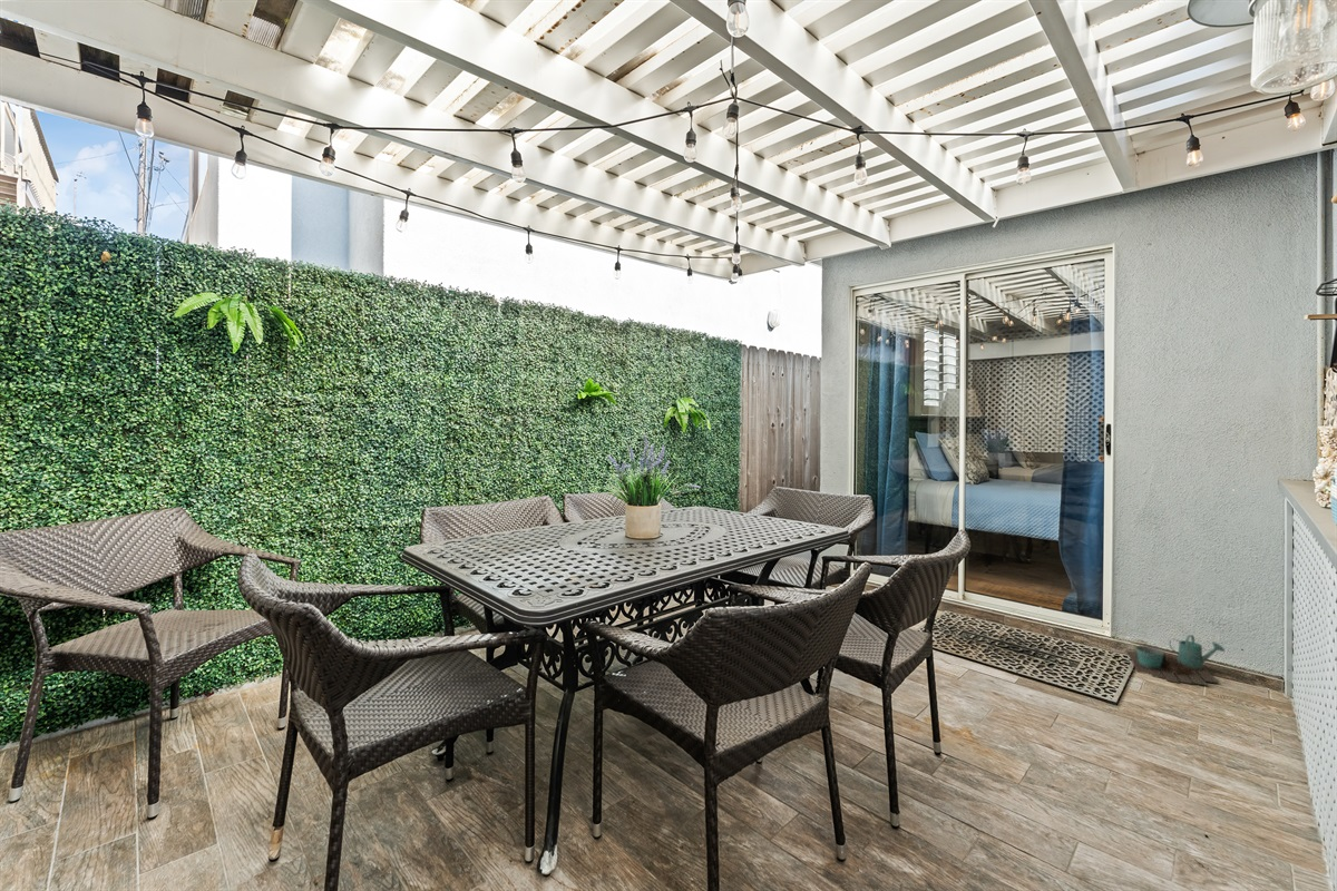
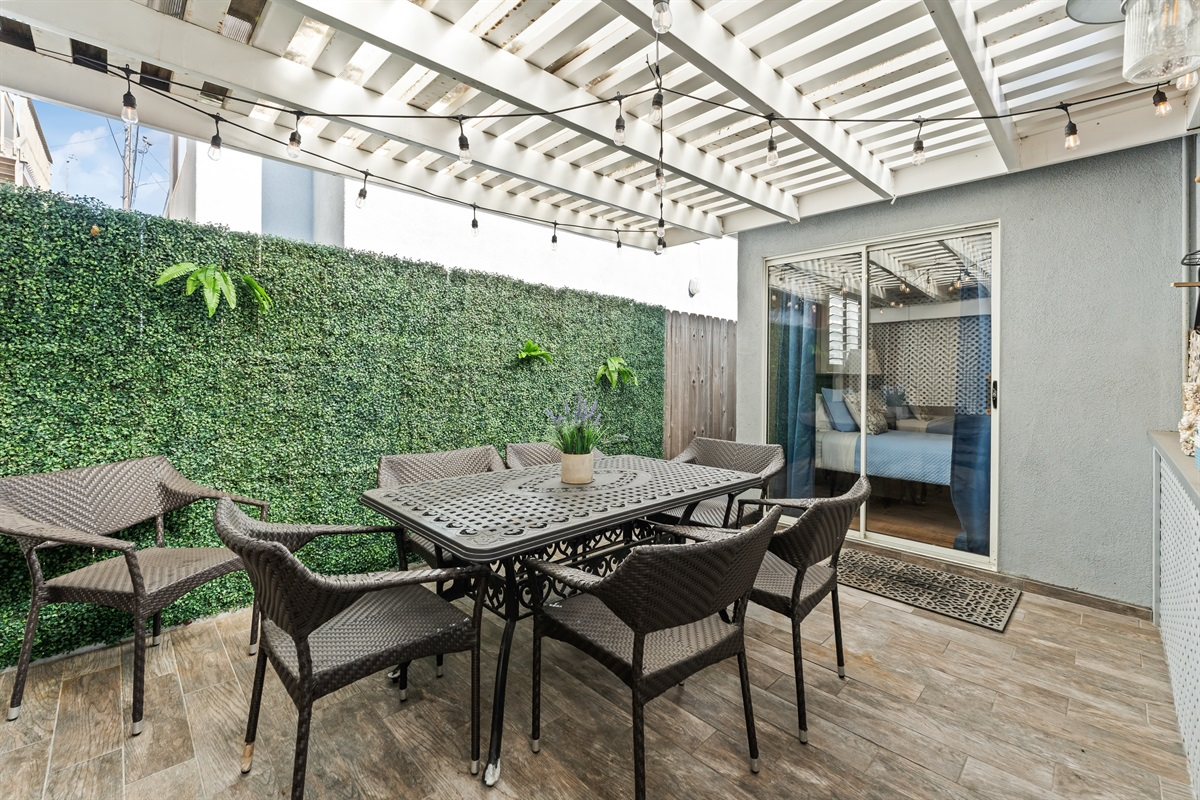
- watering can (1171, 654)
